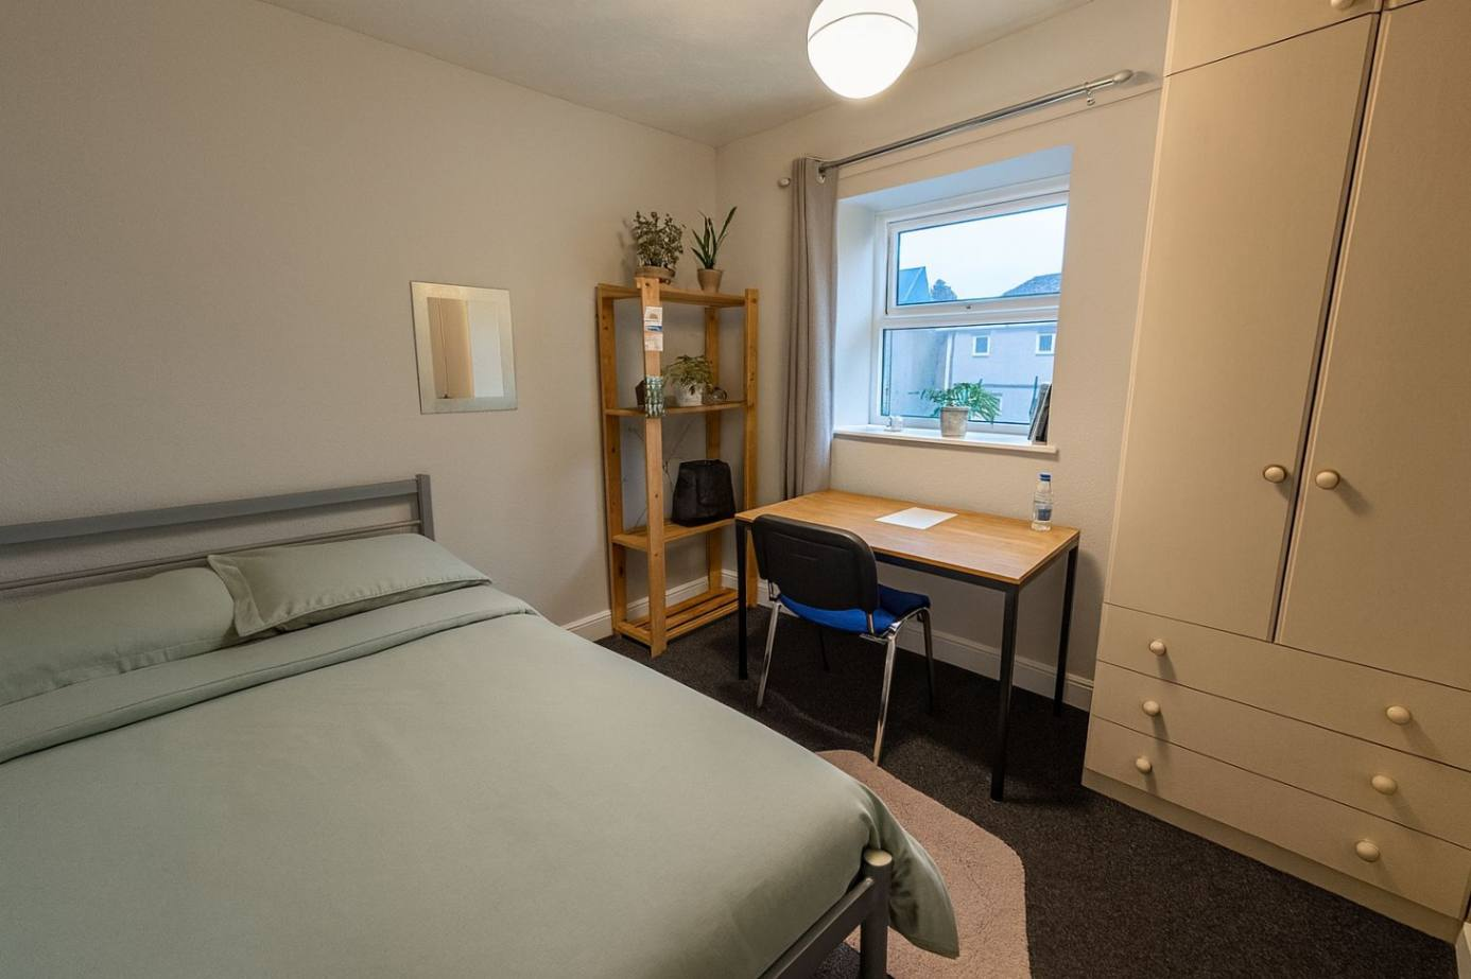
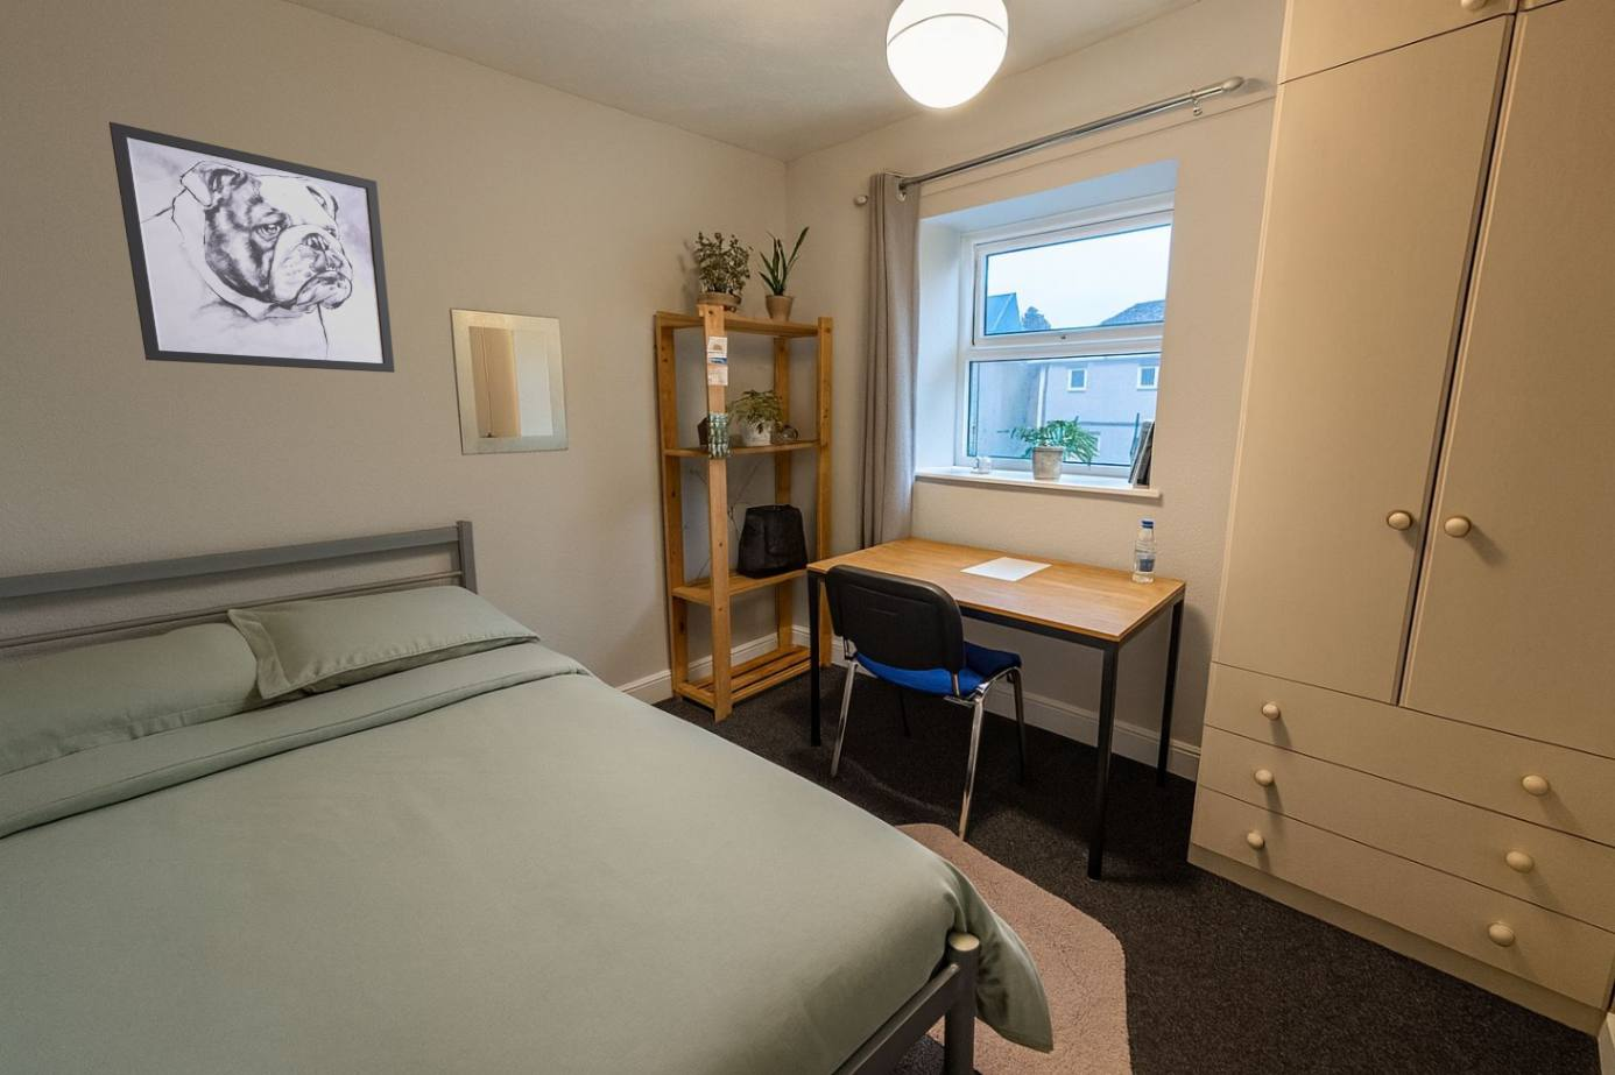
+ wall art (270, 263)
